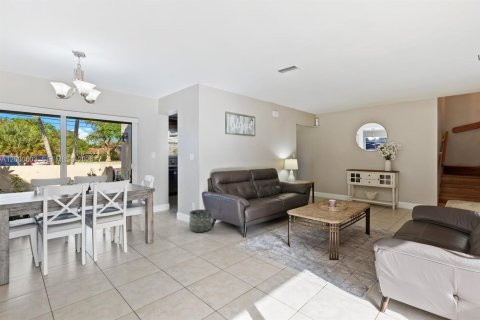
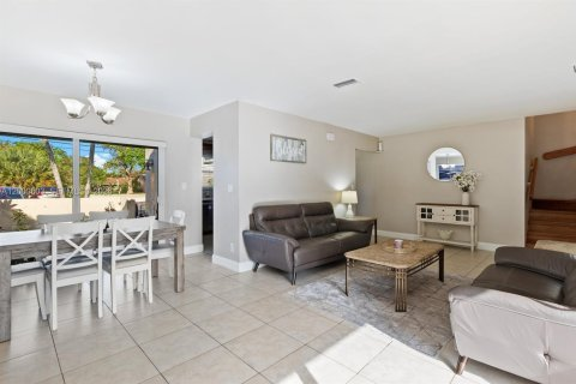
- basket (200, 220)
